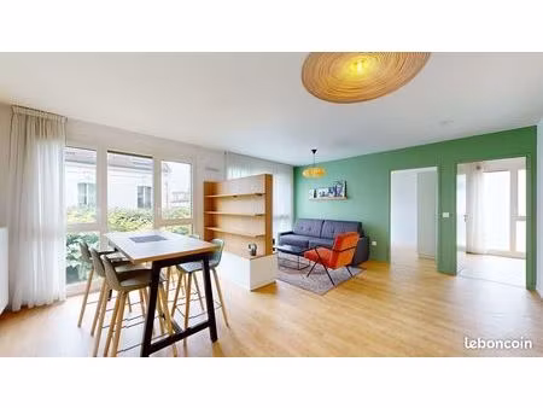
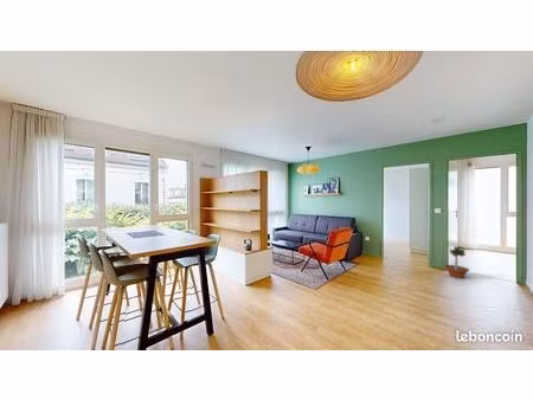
+ potted tree (456, 260)
